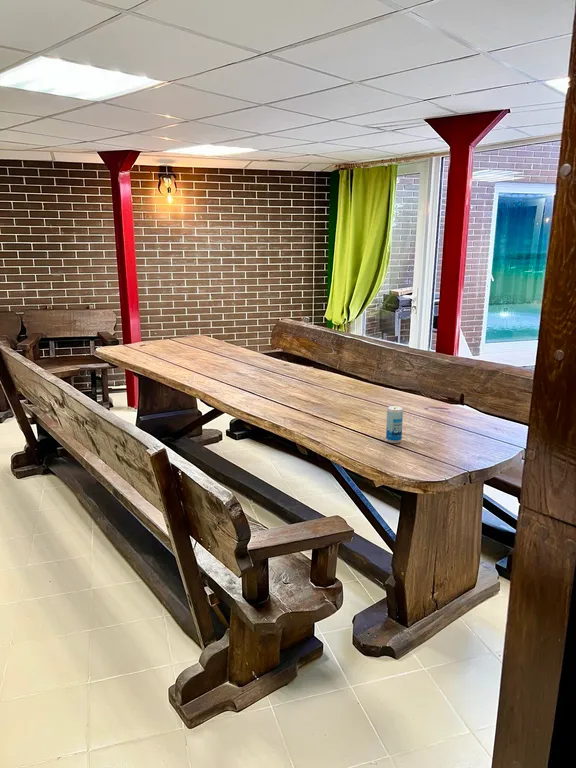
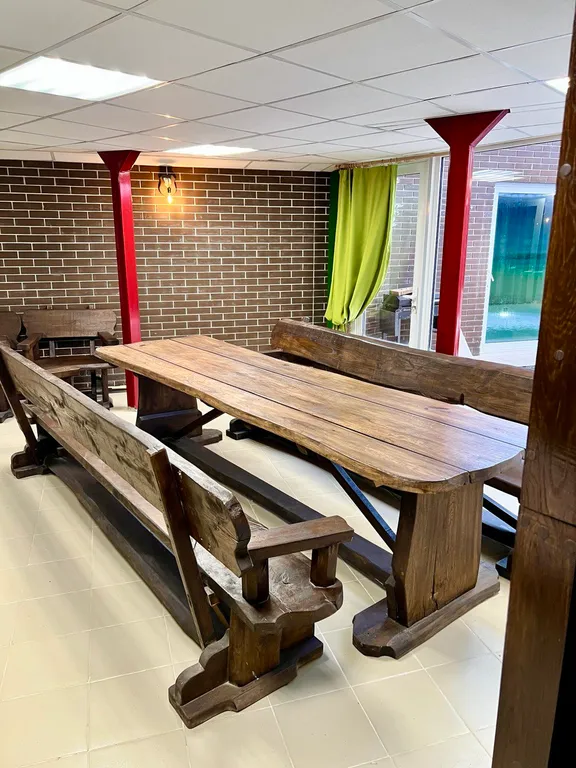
- beverage can (394, 424)
